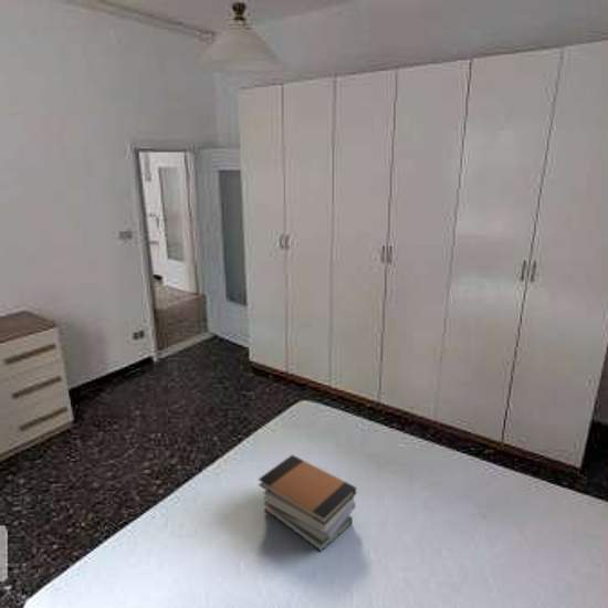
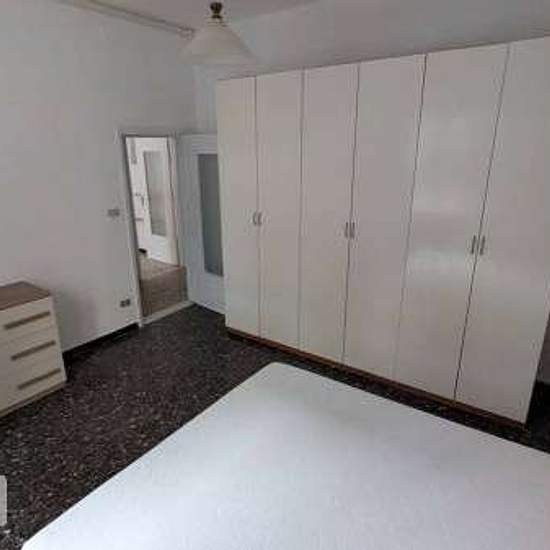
- book stack (307, 500)
